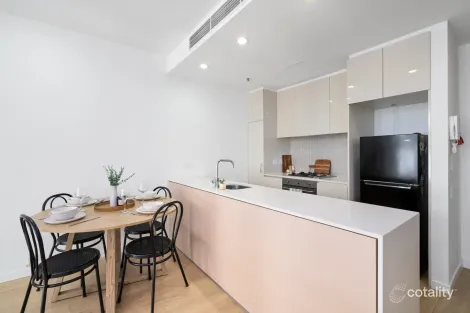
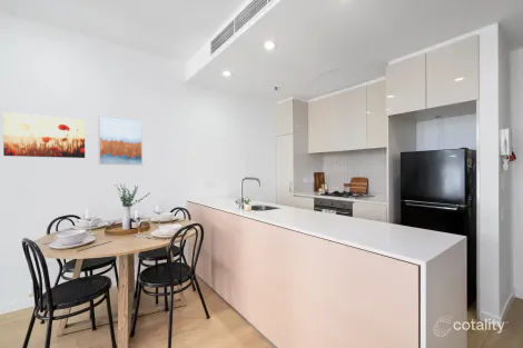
+ wall art (47, 137)
+ wall art (121, 140)
